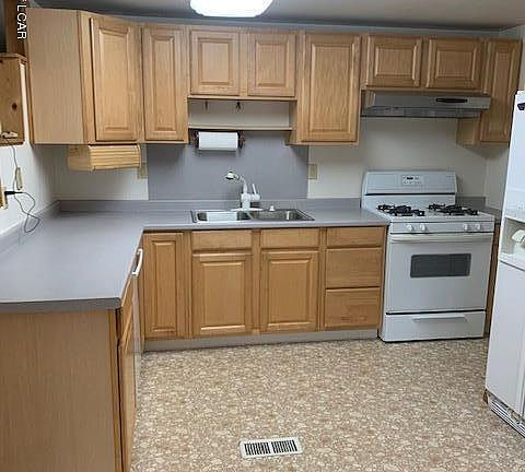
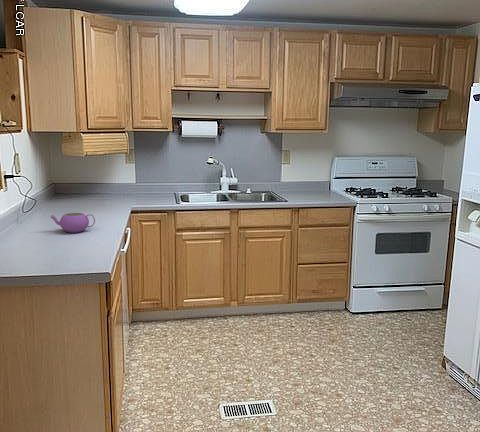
+ teapot (73, 222)
